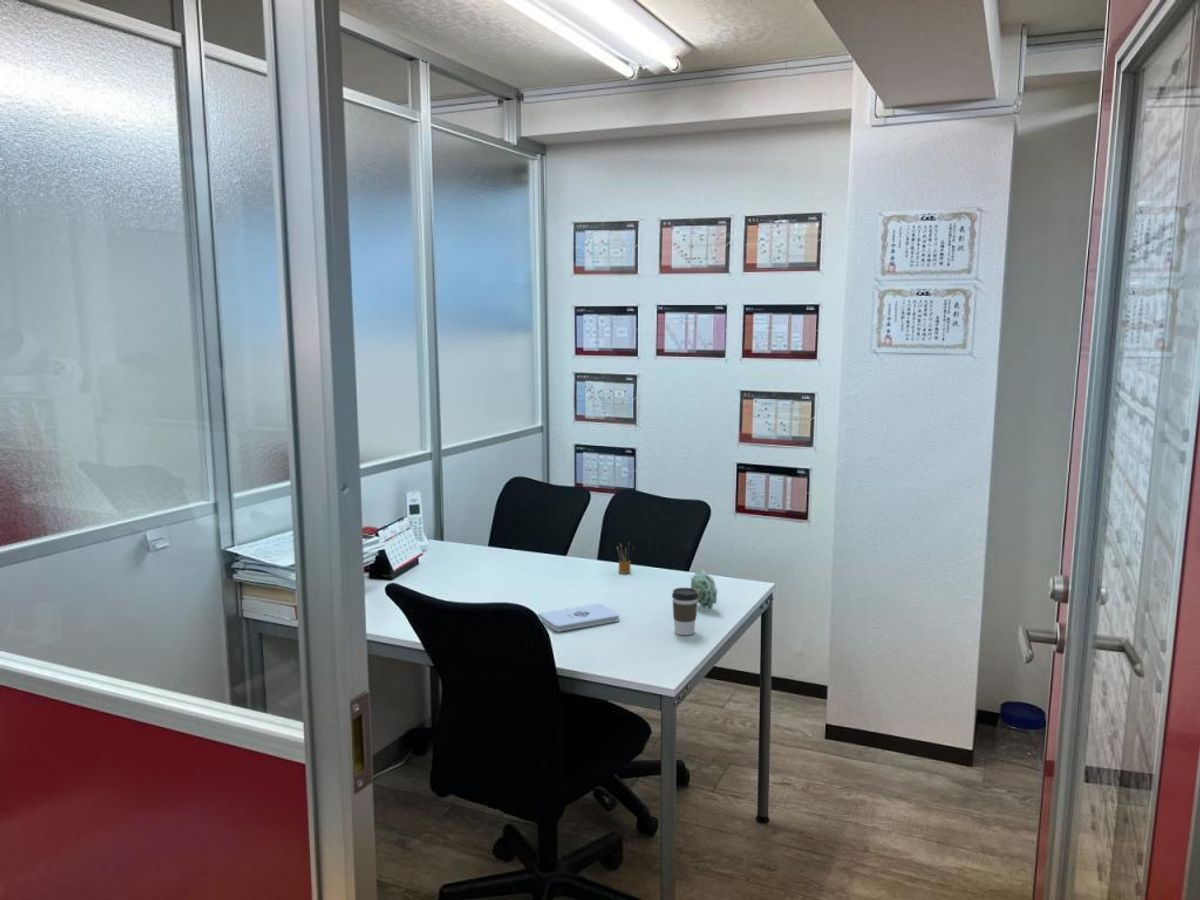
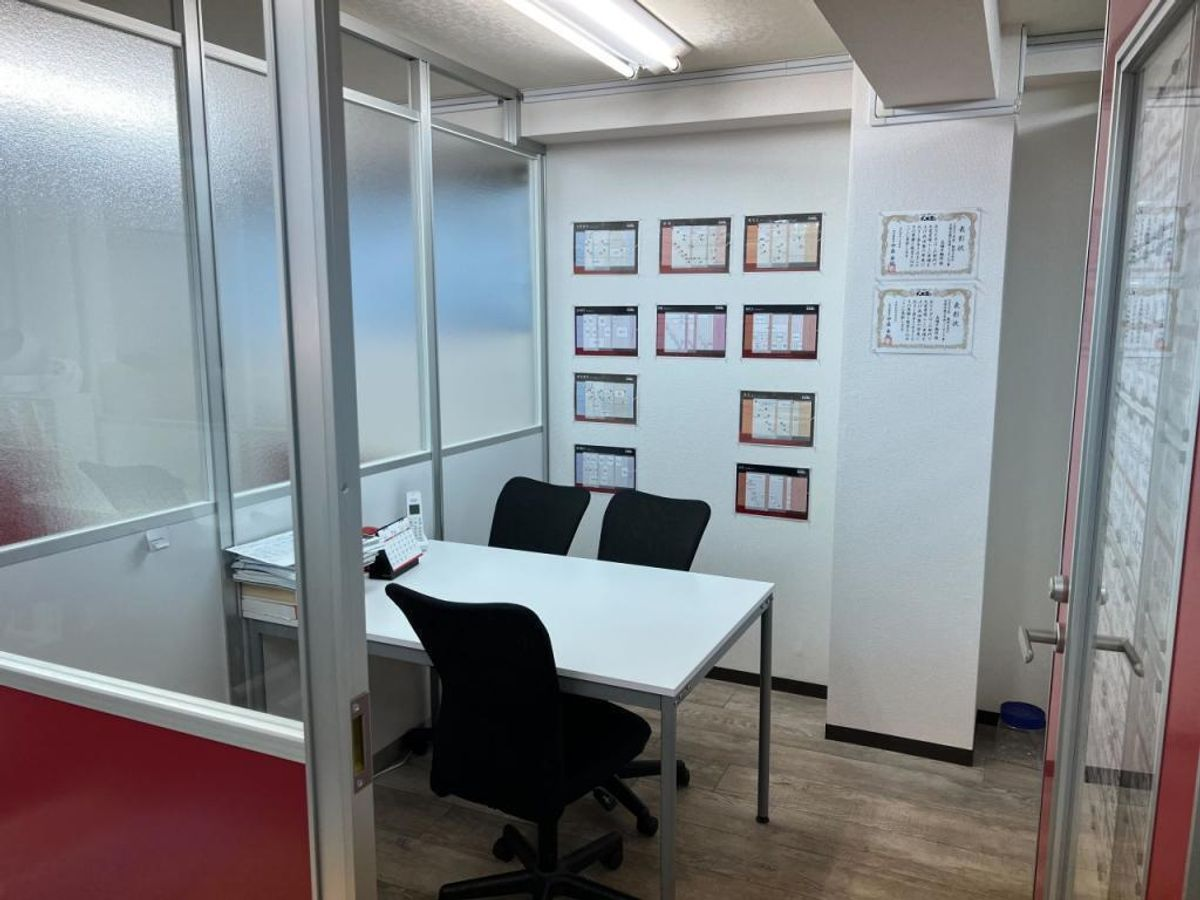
- succulent plant (703, 589)
- notepad (579, 616)
- coffee cup (684, 611)
- pencil box (625, 558)
